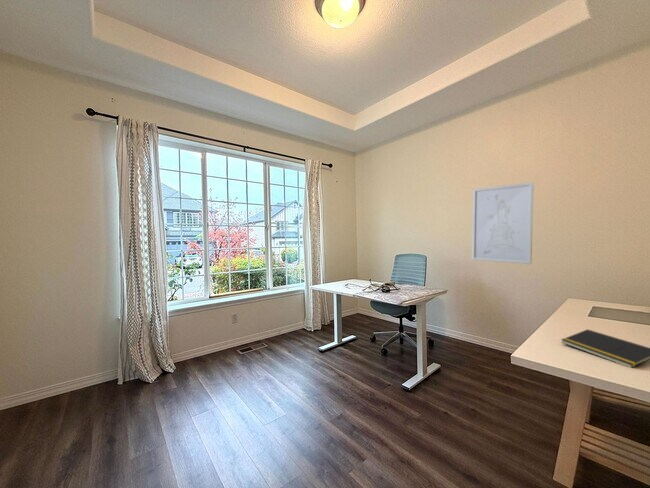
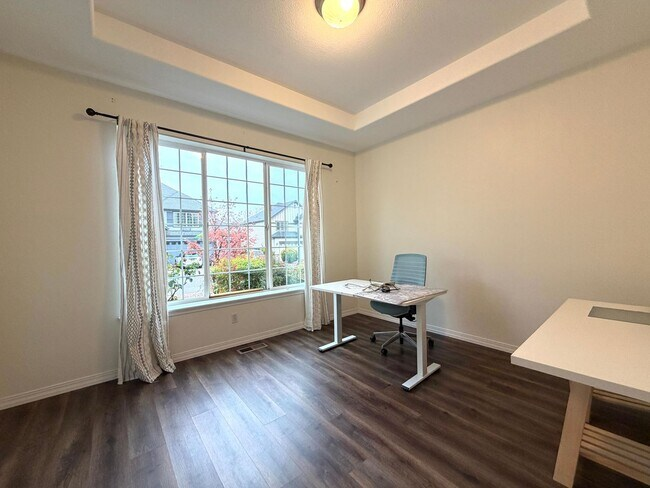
- wall art (500, 224)
- notepad (606, 346)
